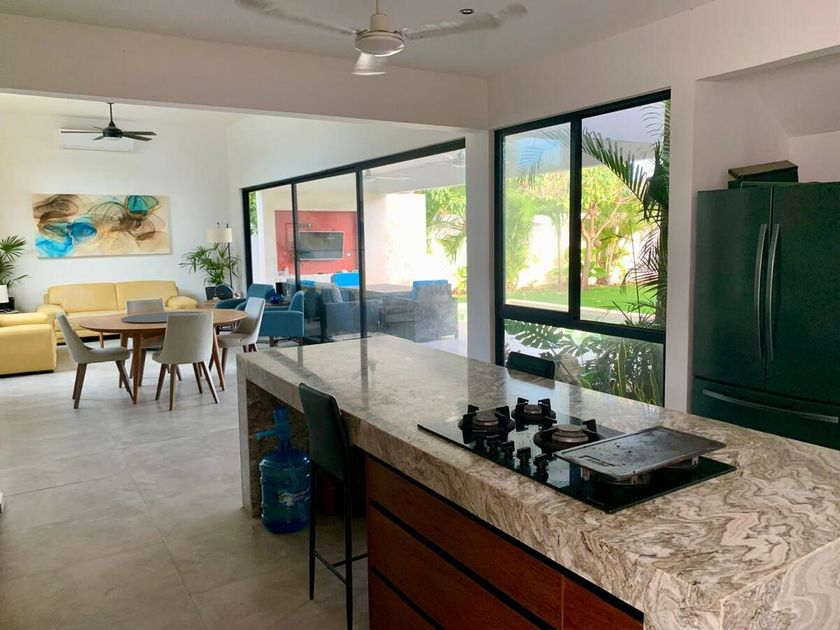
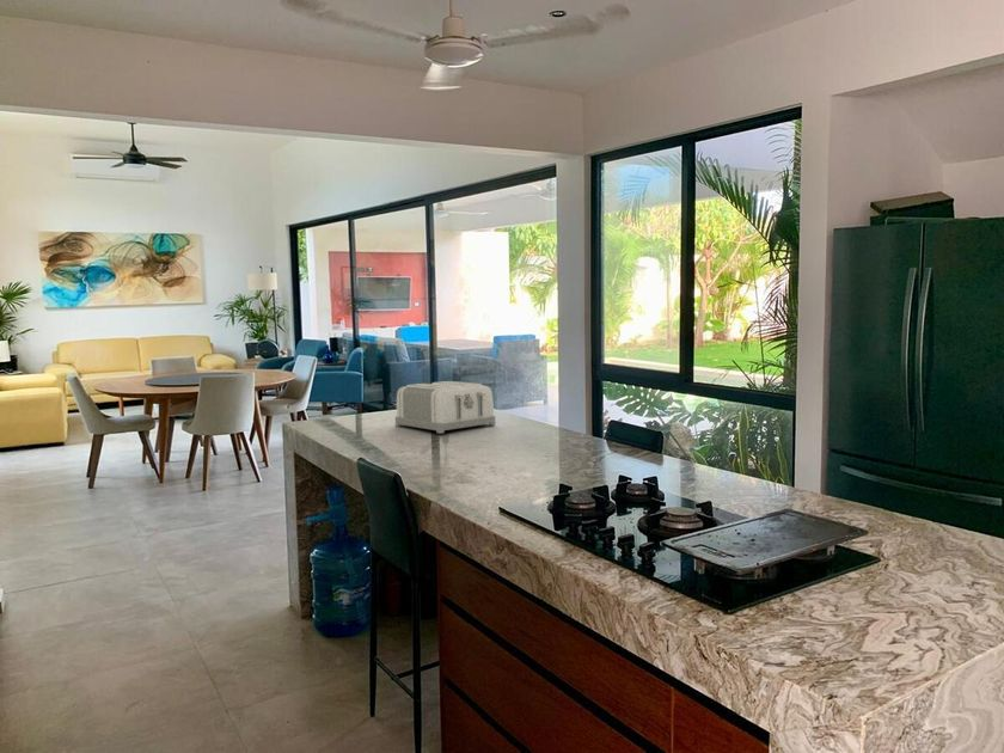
+ toaster (447, 405)
